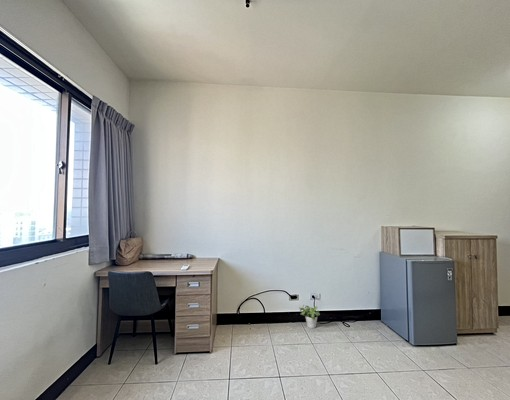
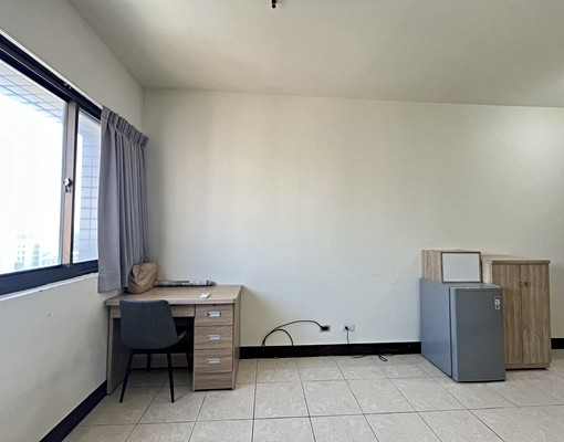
- potted plant (309, 316)
